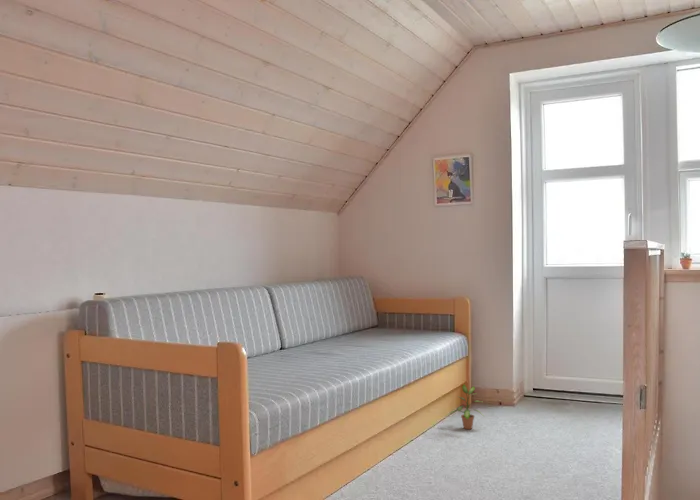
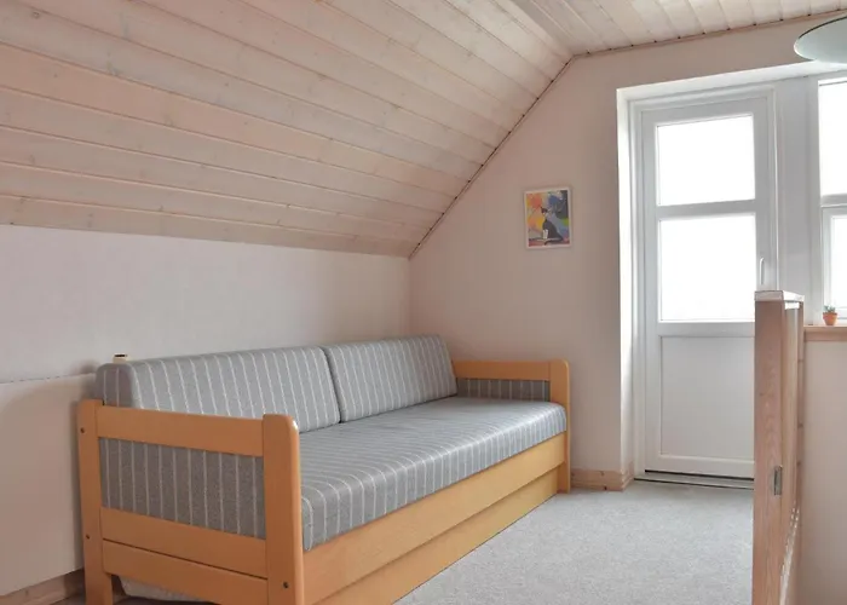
- potted plant (463, 406)
